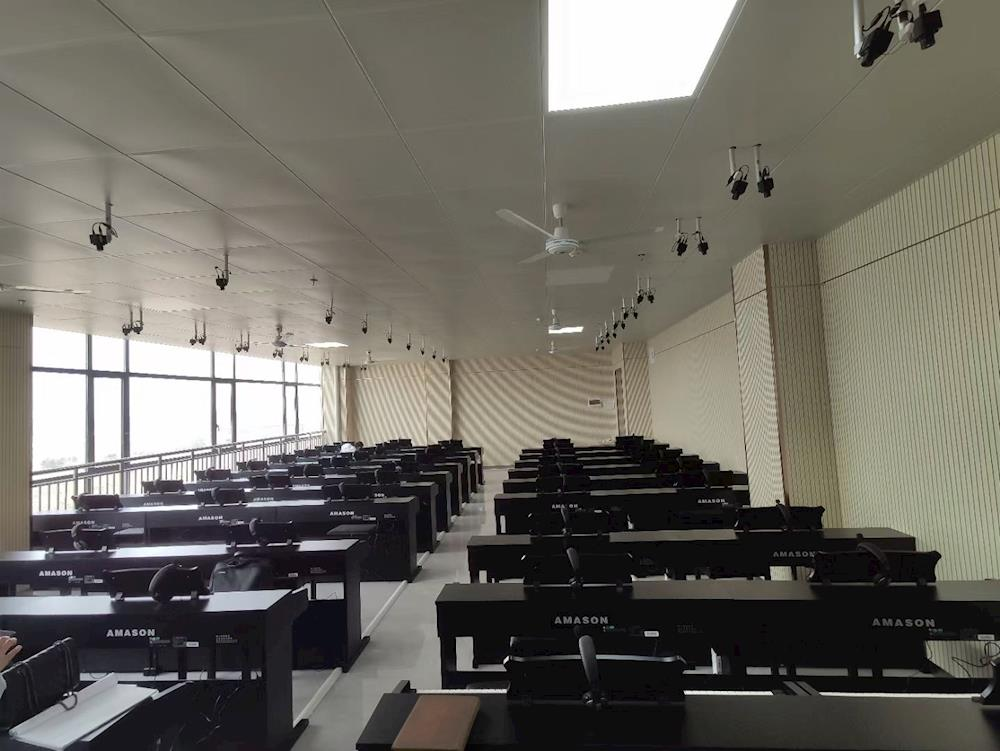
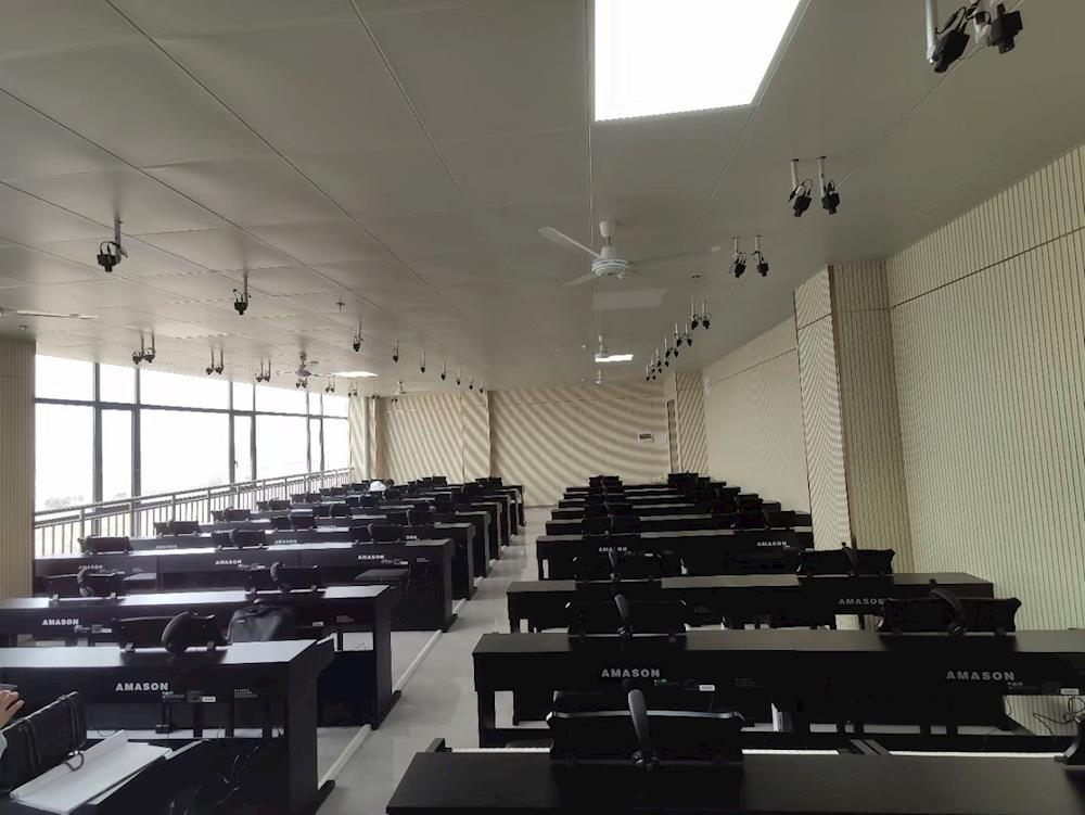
- notebook (439, 725)
